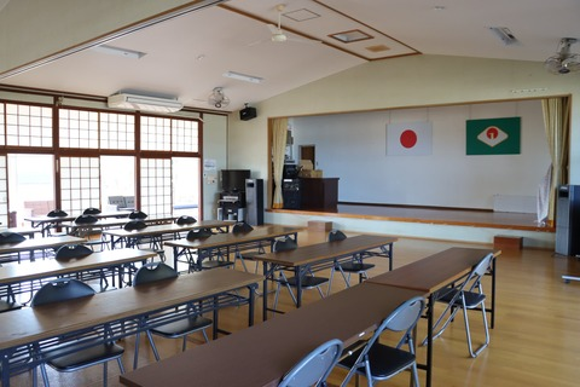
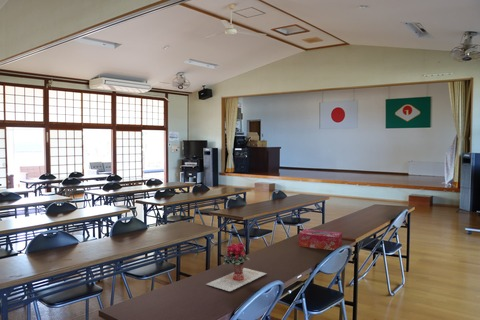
+ potted flower (237, 261)
+ tissue box (320, 239)
